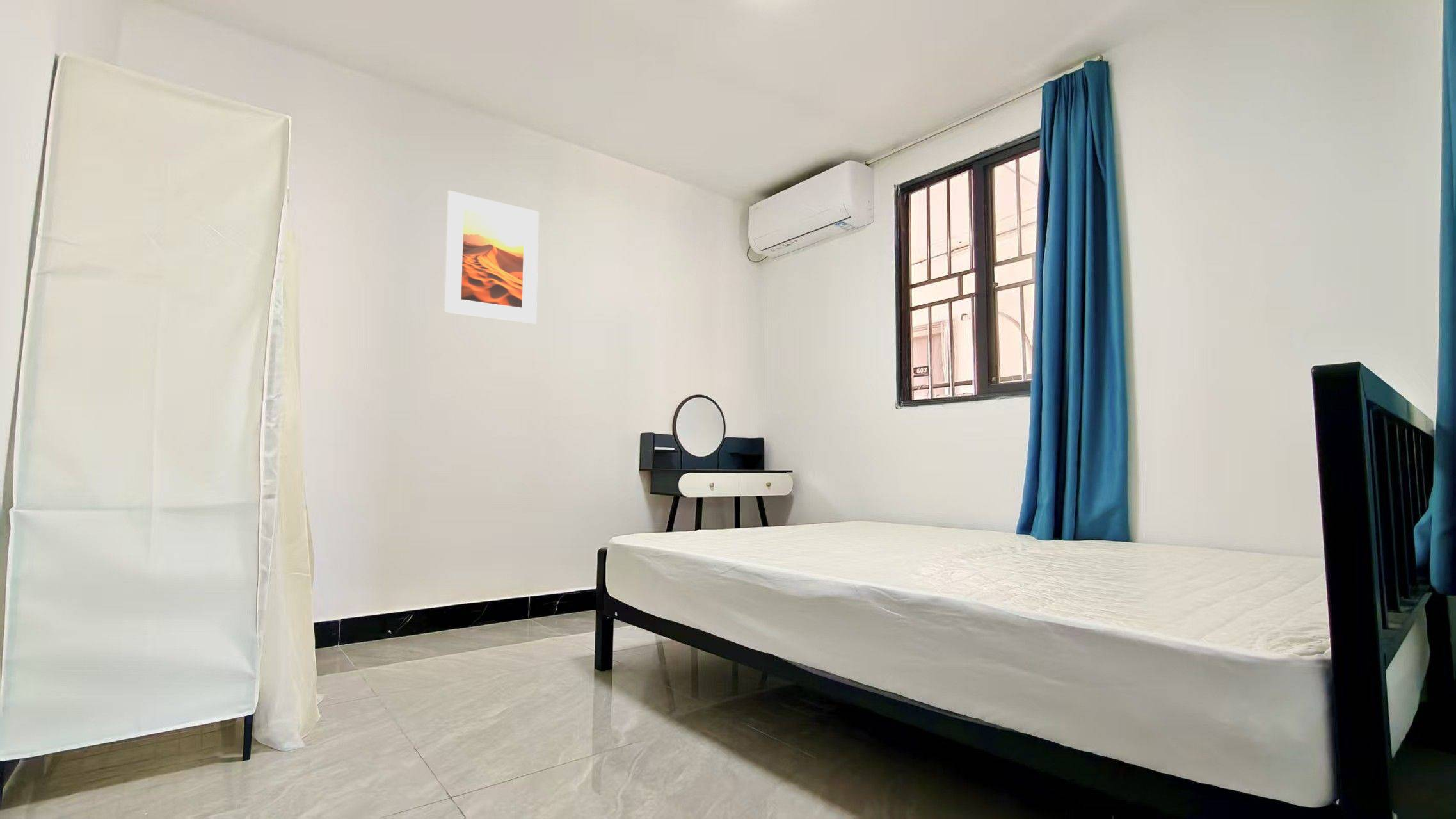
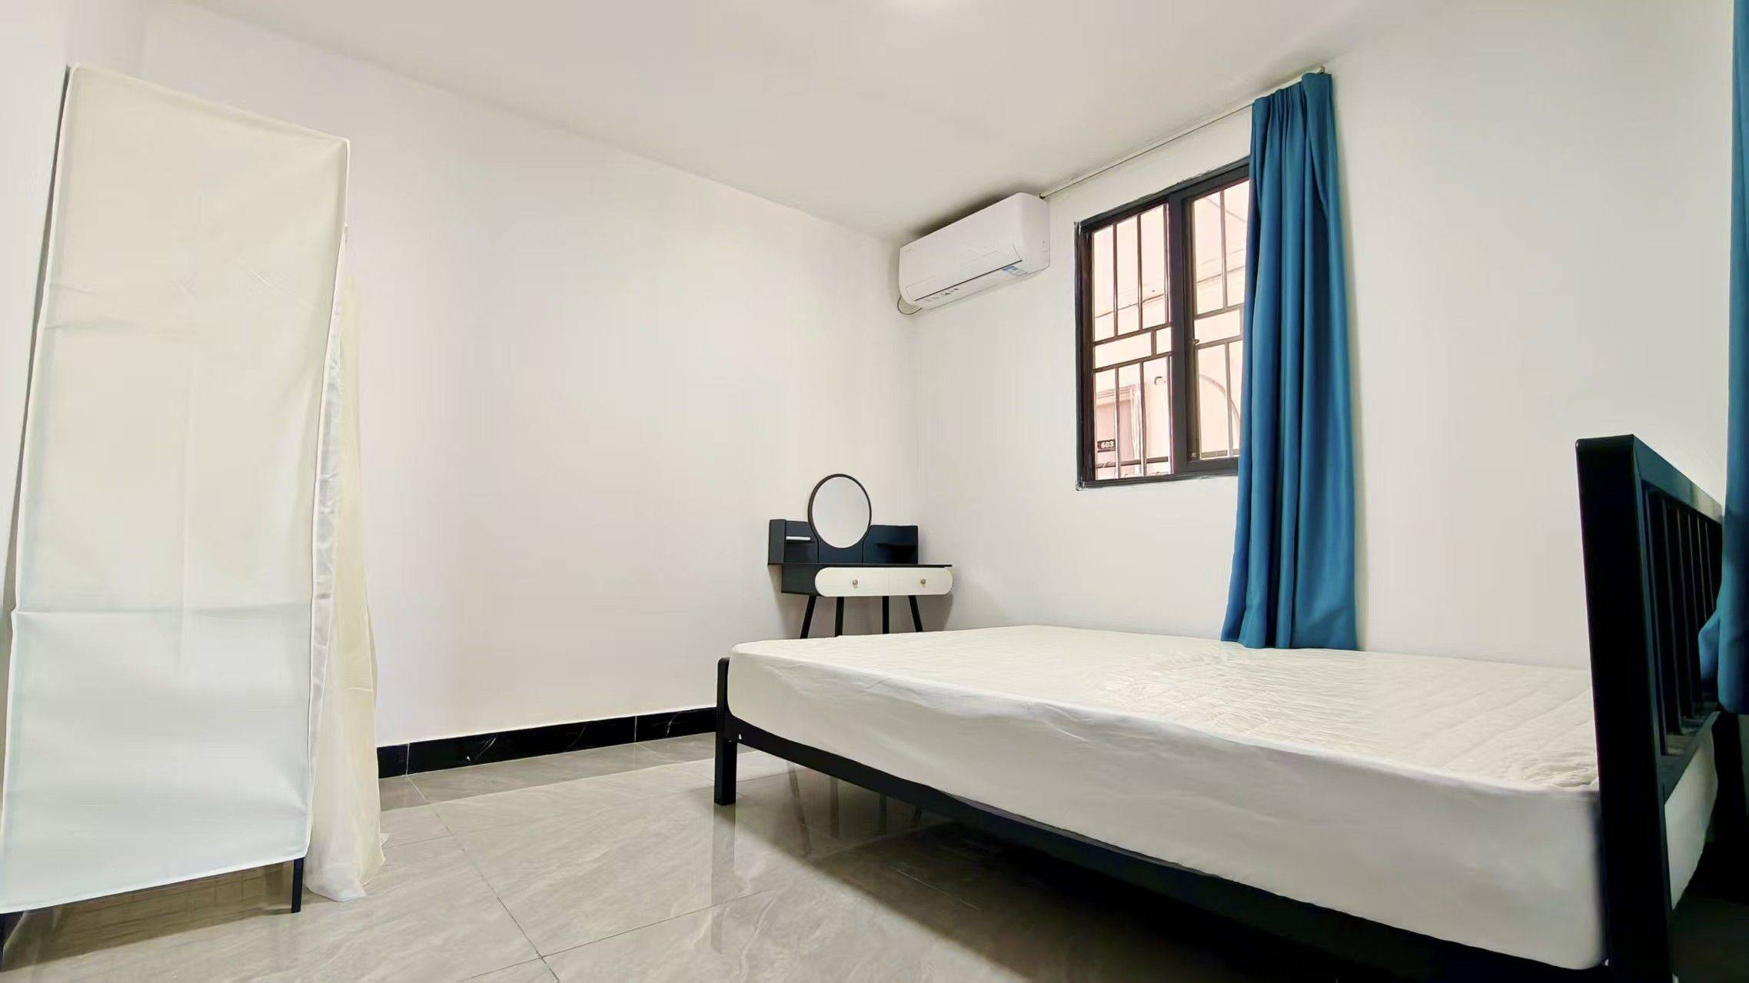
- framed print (493, 260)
